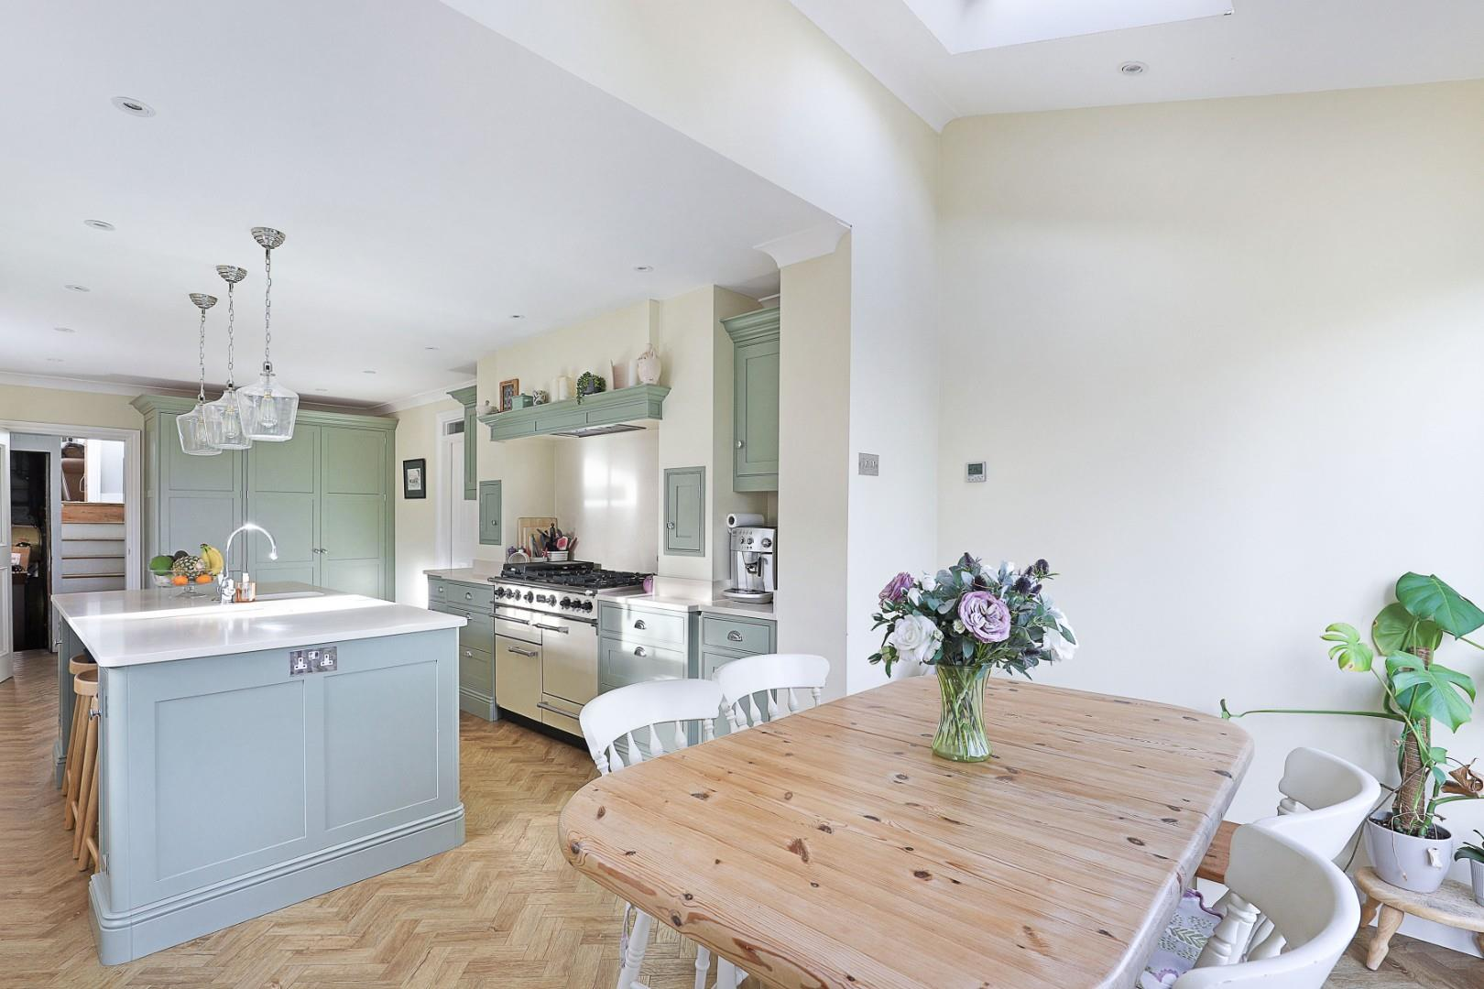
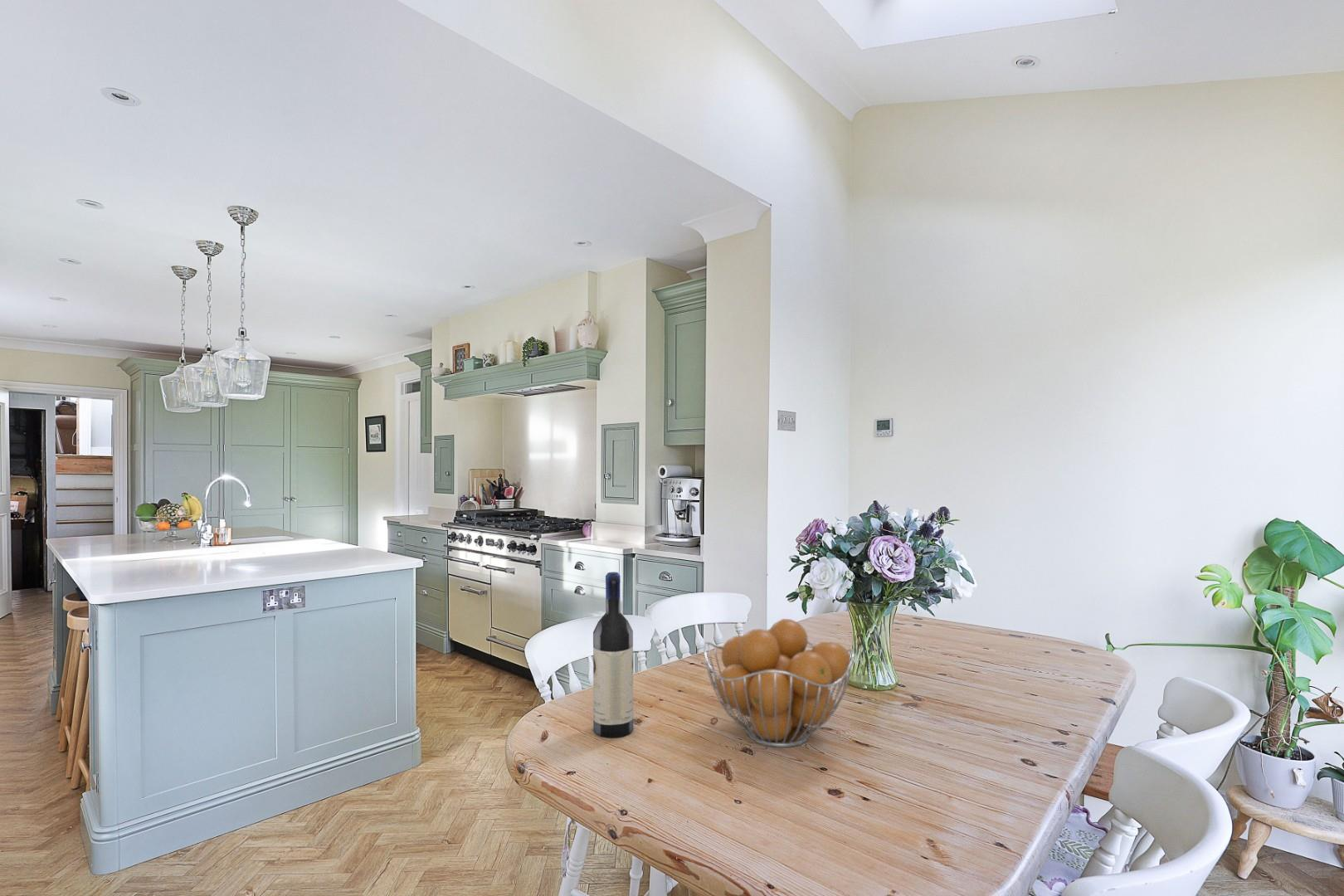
+ wine bottle (613, 650)
+ fruit basket (777, 679)
